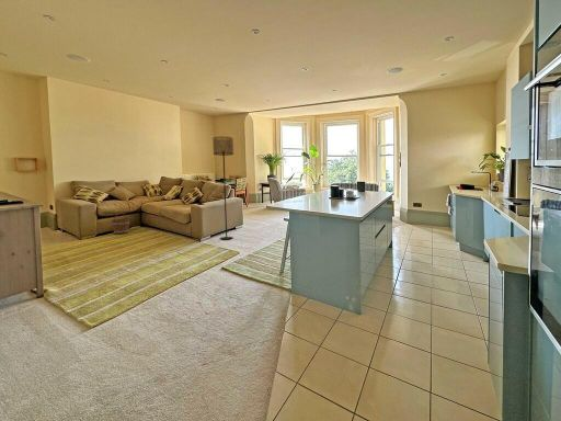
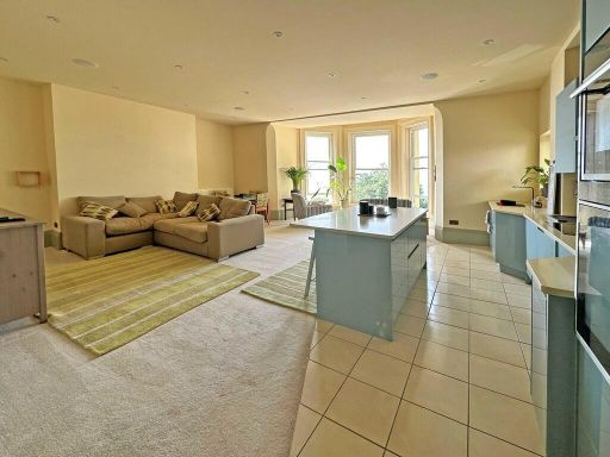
- floor lamp (225, 189)
- wooden bucket (121, 223)
